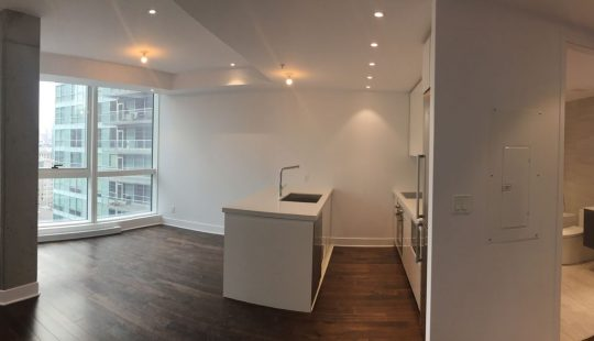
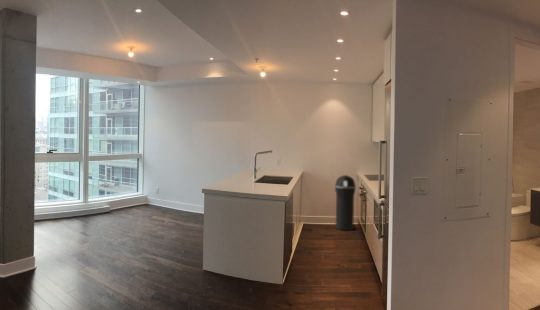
+ trash can (345, 201)
